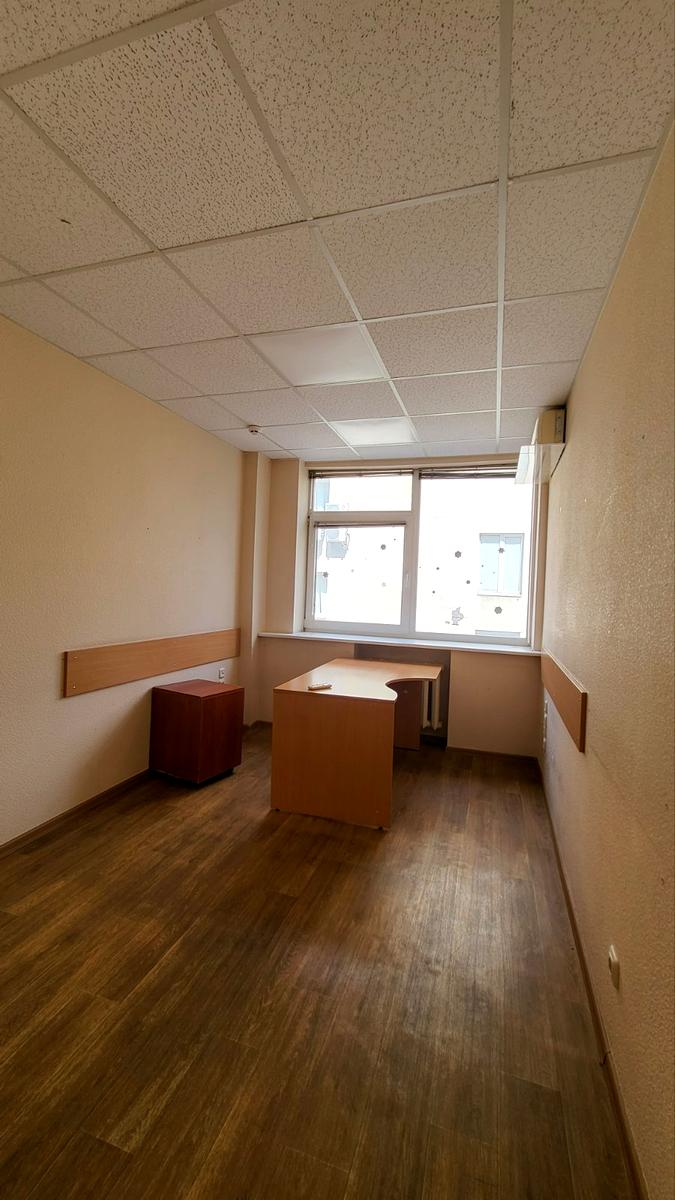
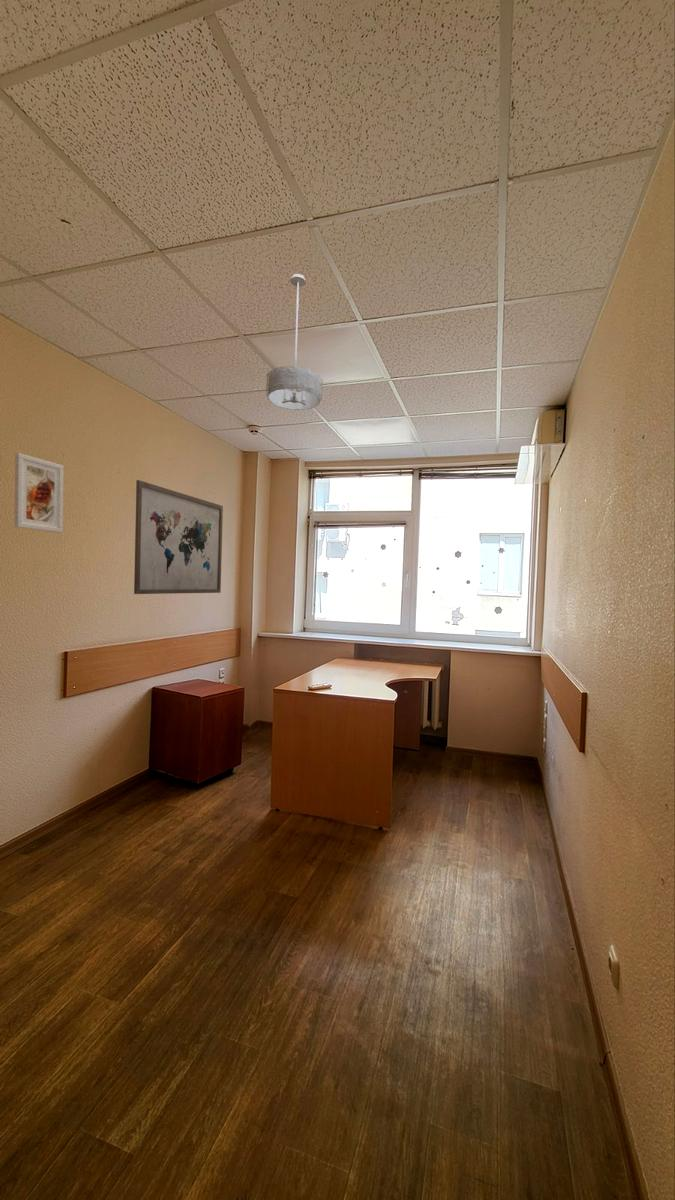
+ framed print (40, 494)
+ wall art (184, 544)
+ ceiling light fixture (296, 340)
